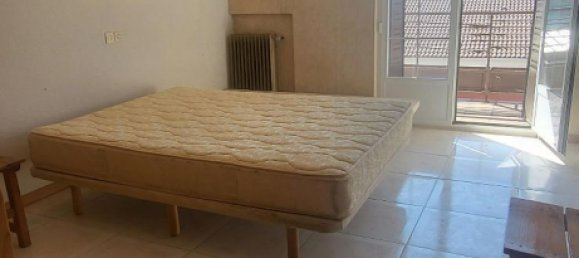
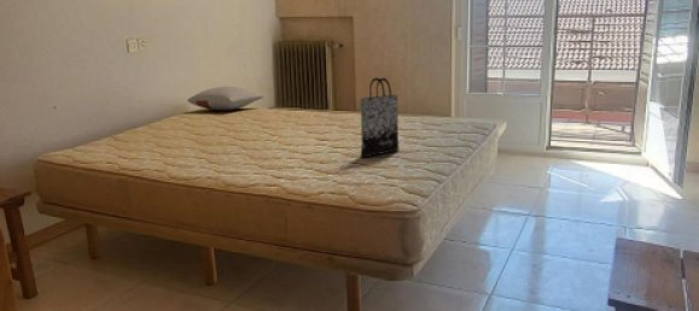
+ pillow (226, 98)
+ tote bag (378, 116)
